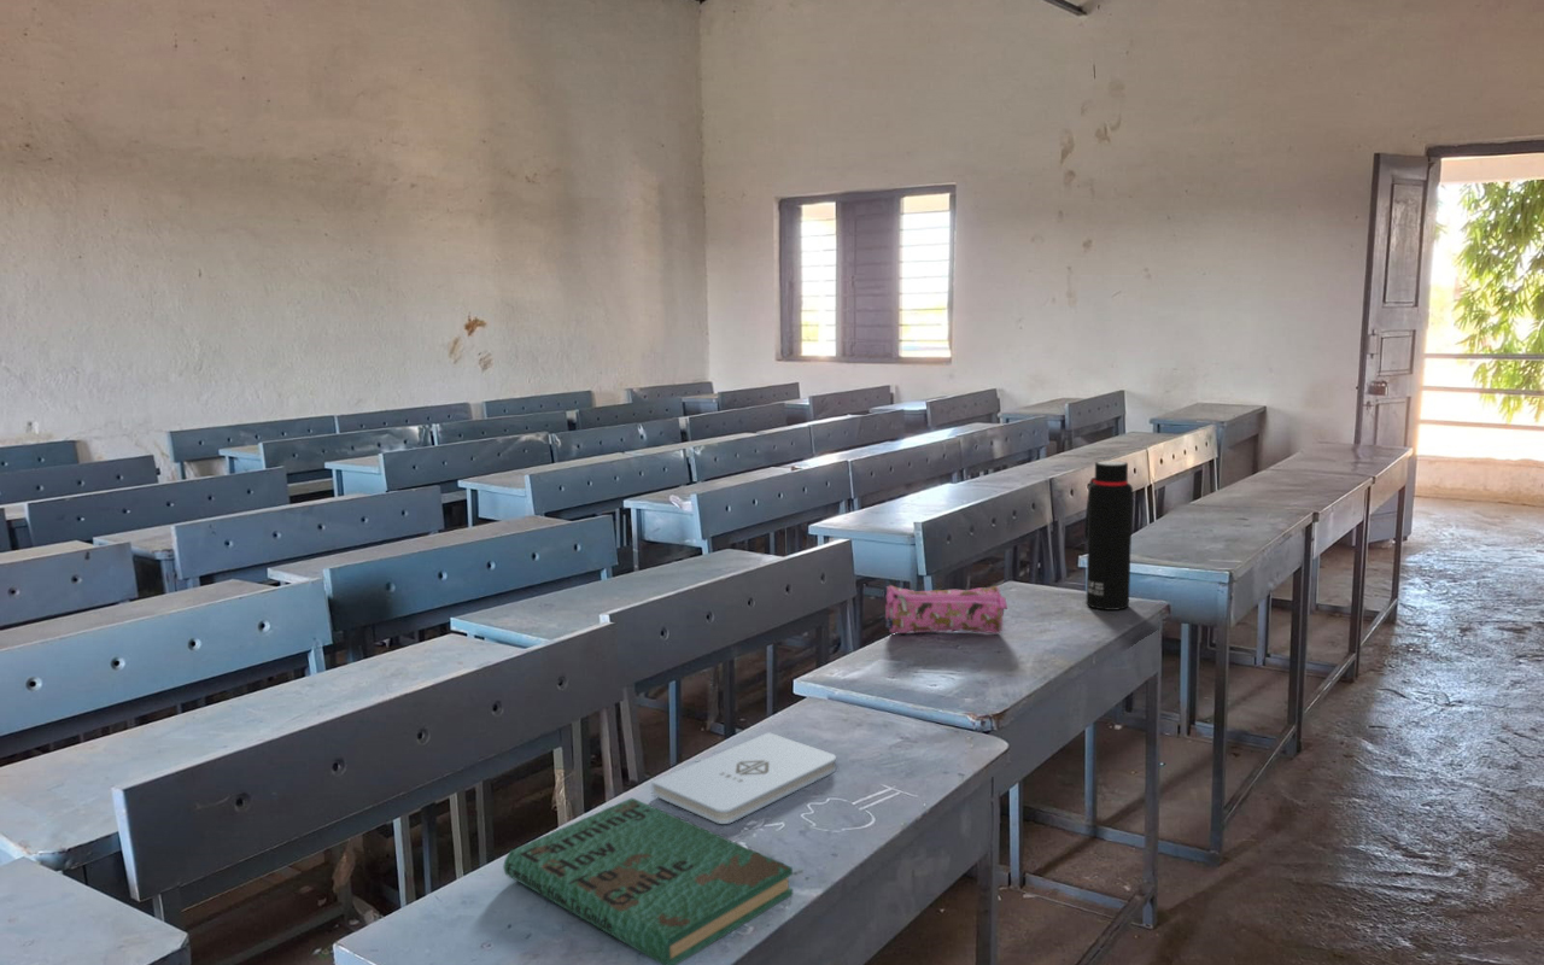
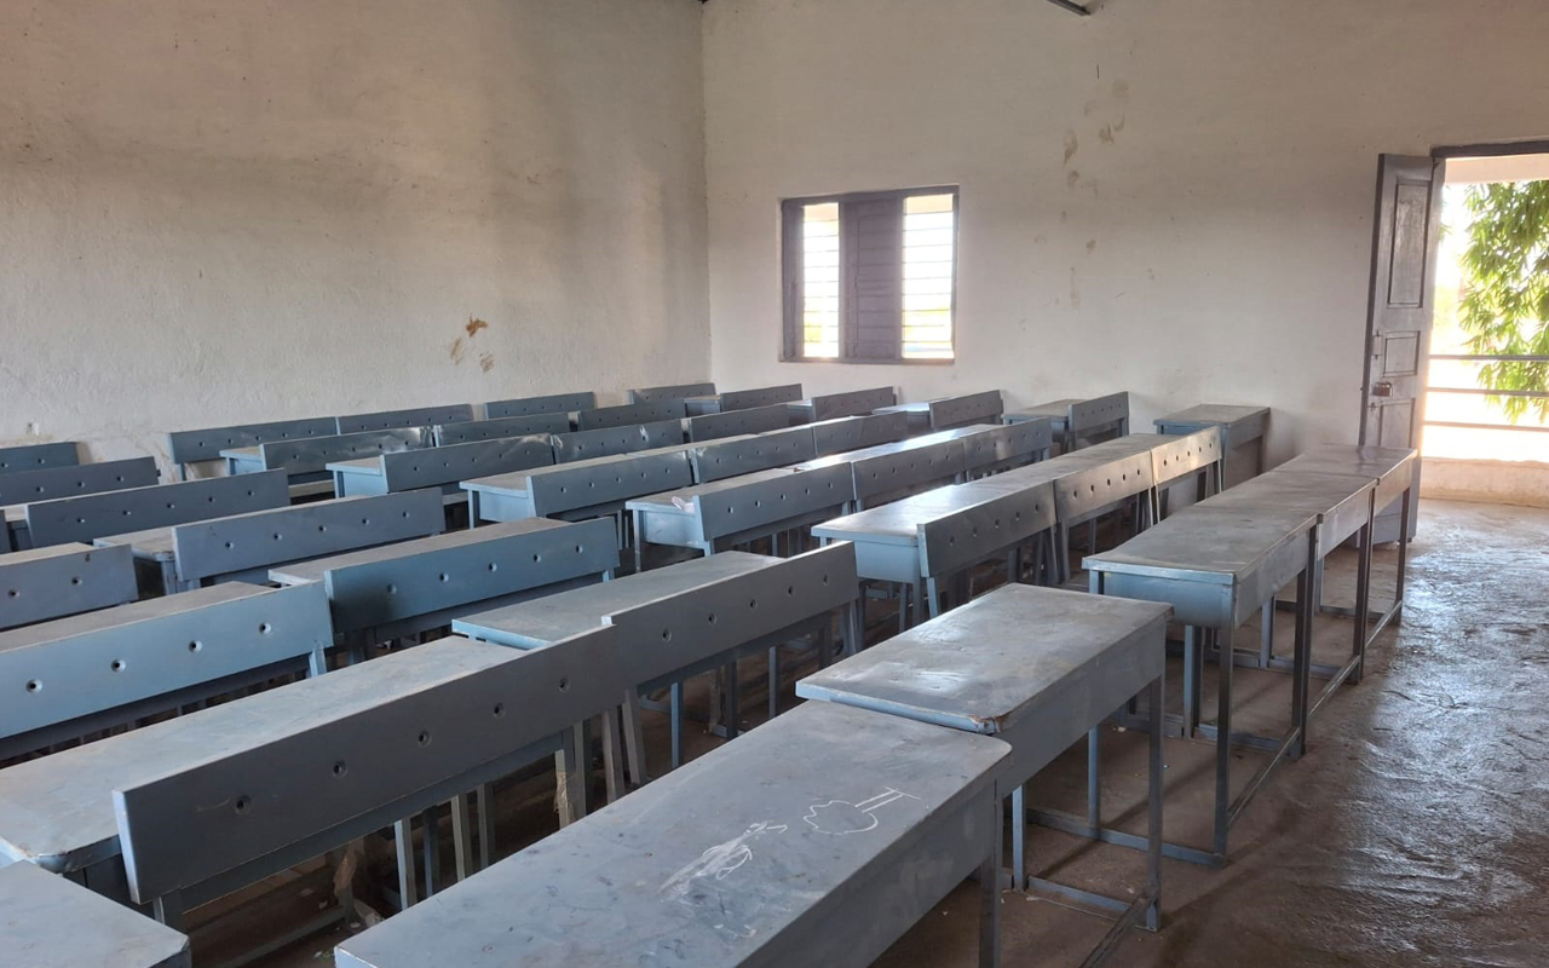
- water bottle (1106, 533)
- book (644, 873)
- notepad (748, 774)
- pencil case (944, 609)
